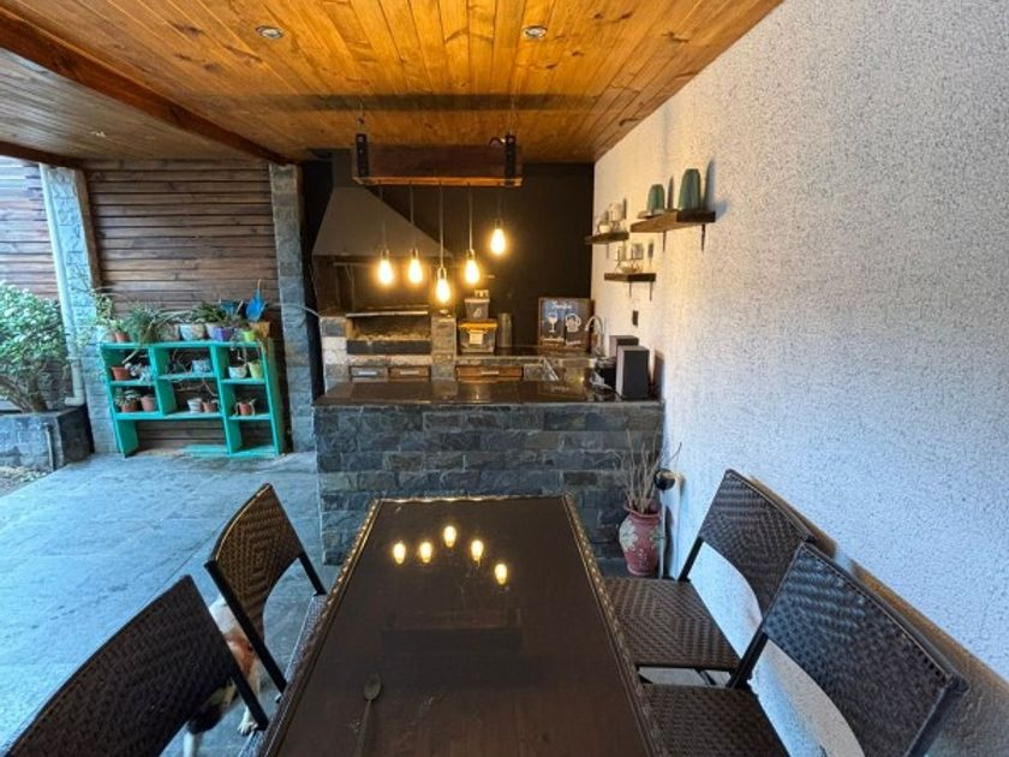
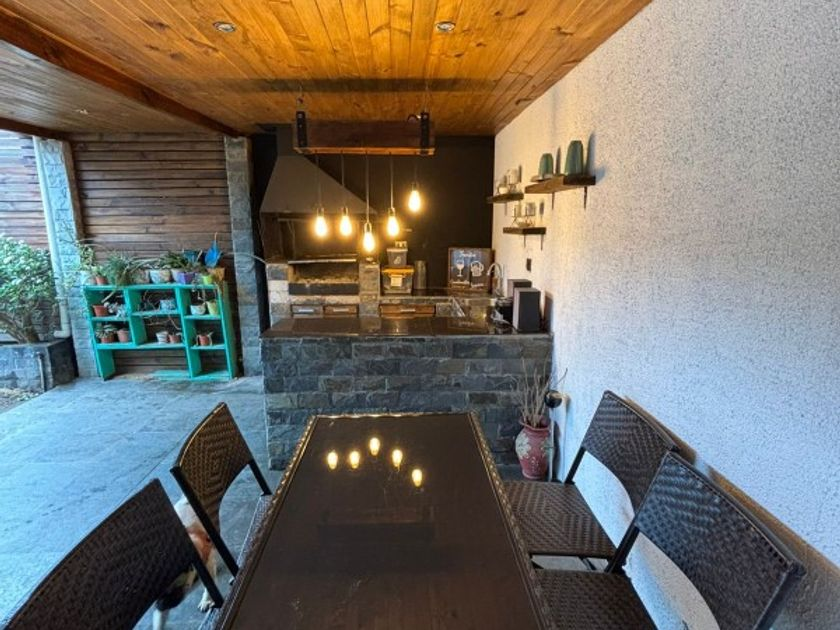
- spoon (366, 713)
